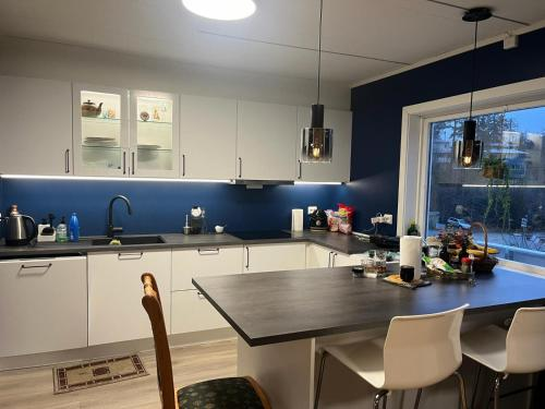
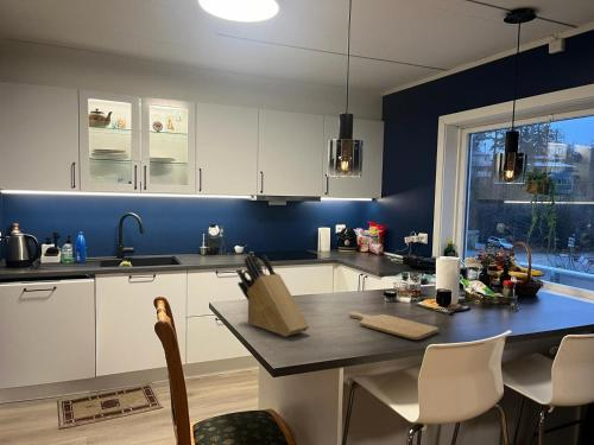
+ knife block (271, 290)
+ chopping board (386, 323)
